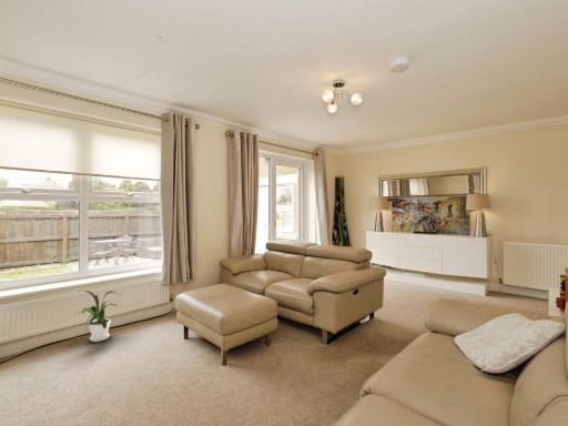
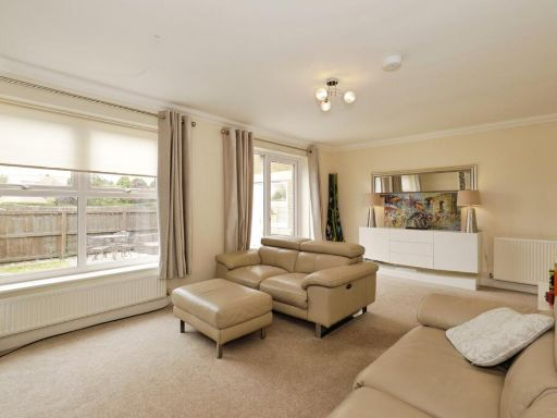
- house plant (98, 313)
